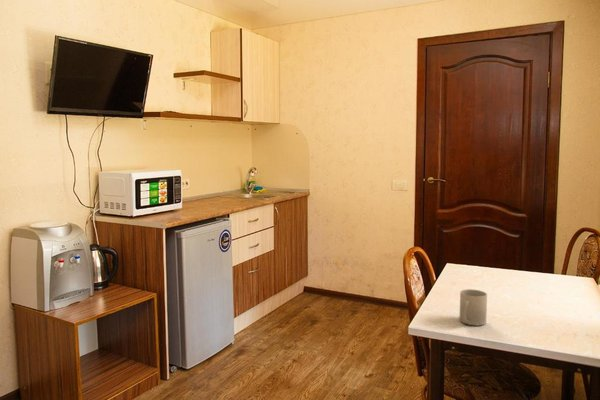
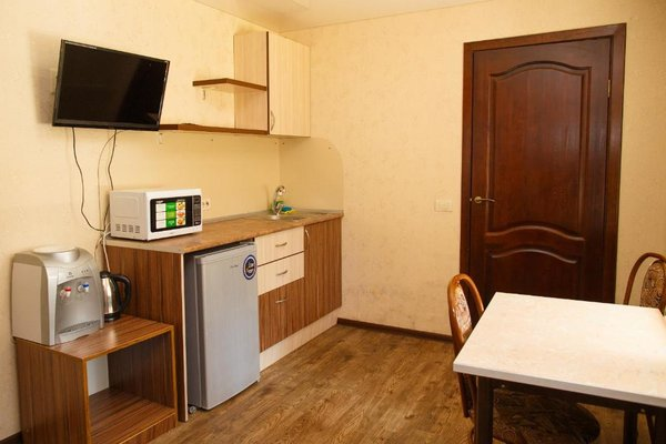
- mug (470, 308)
